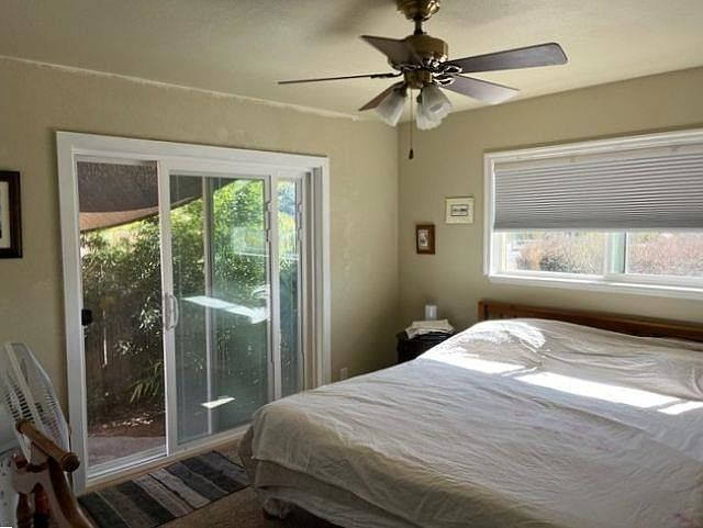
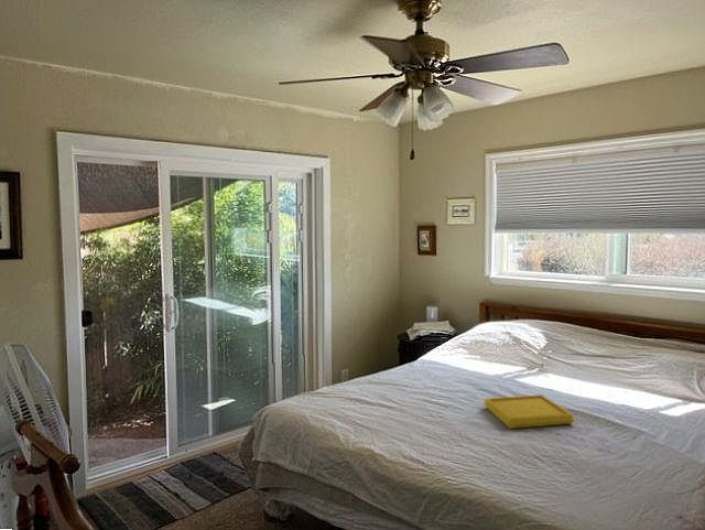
+ serving tray (527, 410)
